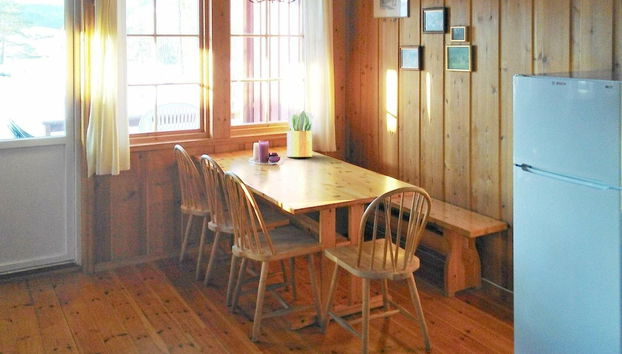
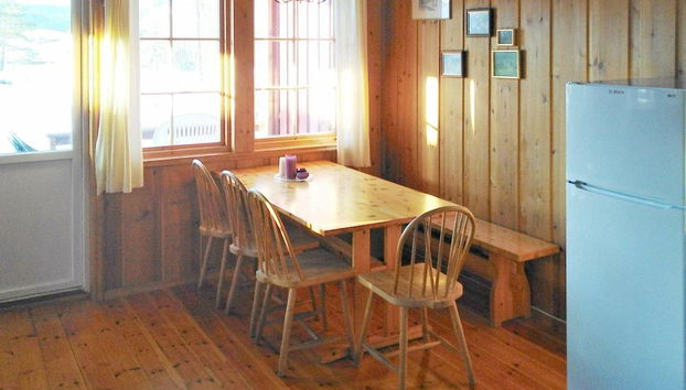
- potted plant (299, 133)
